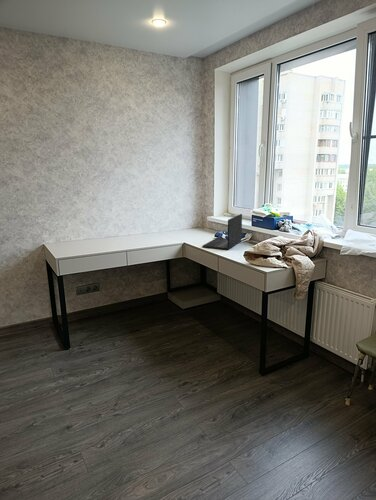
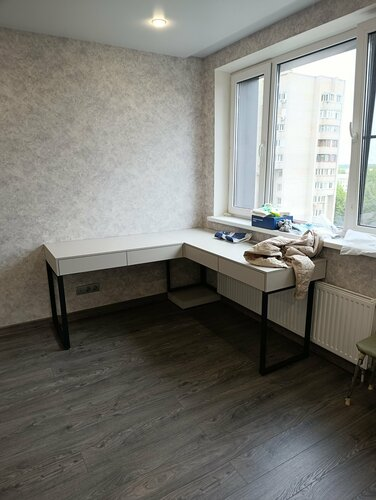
- laptop (228, 230)
